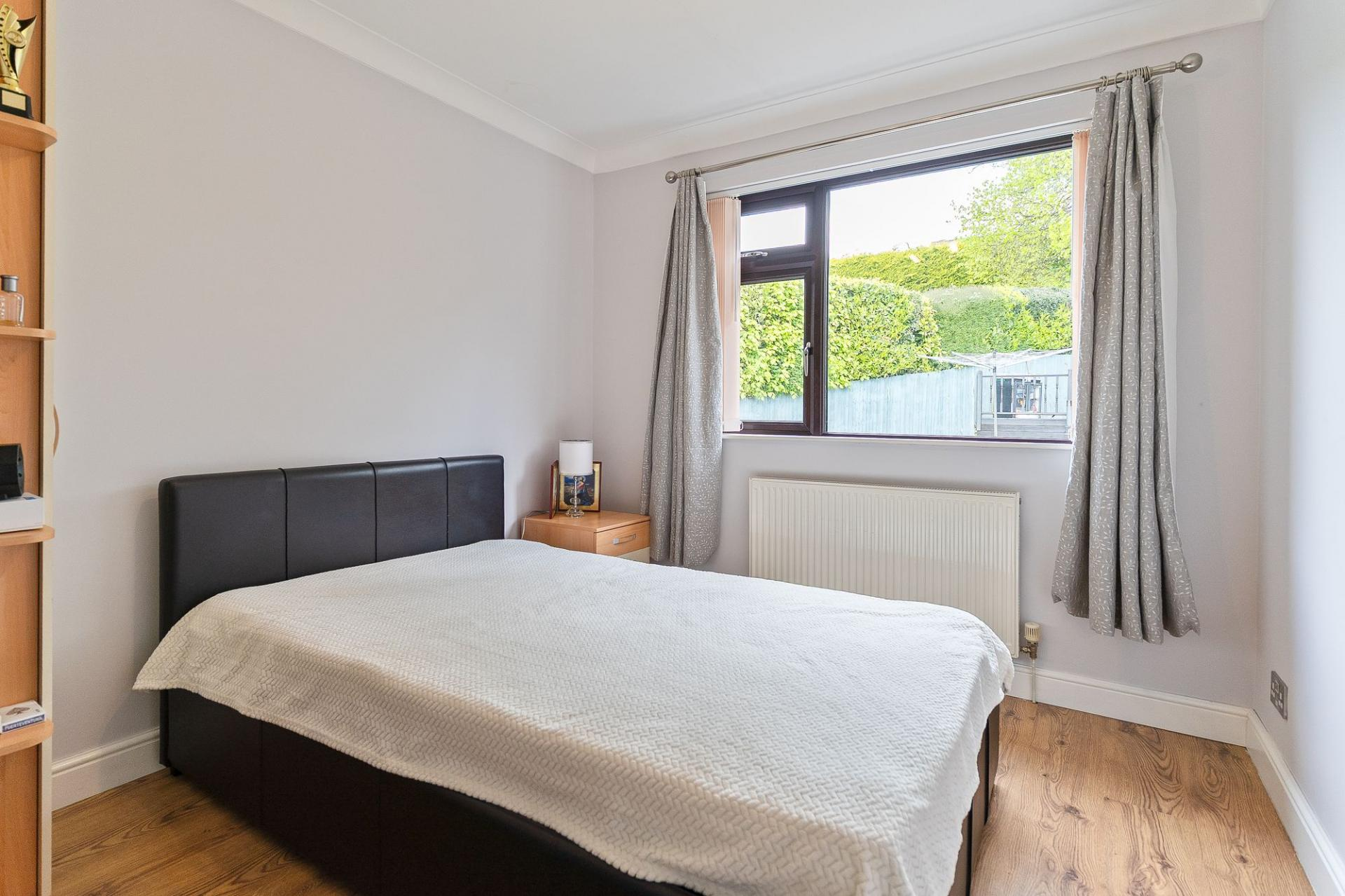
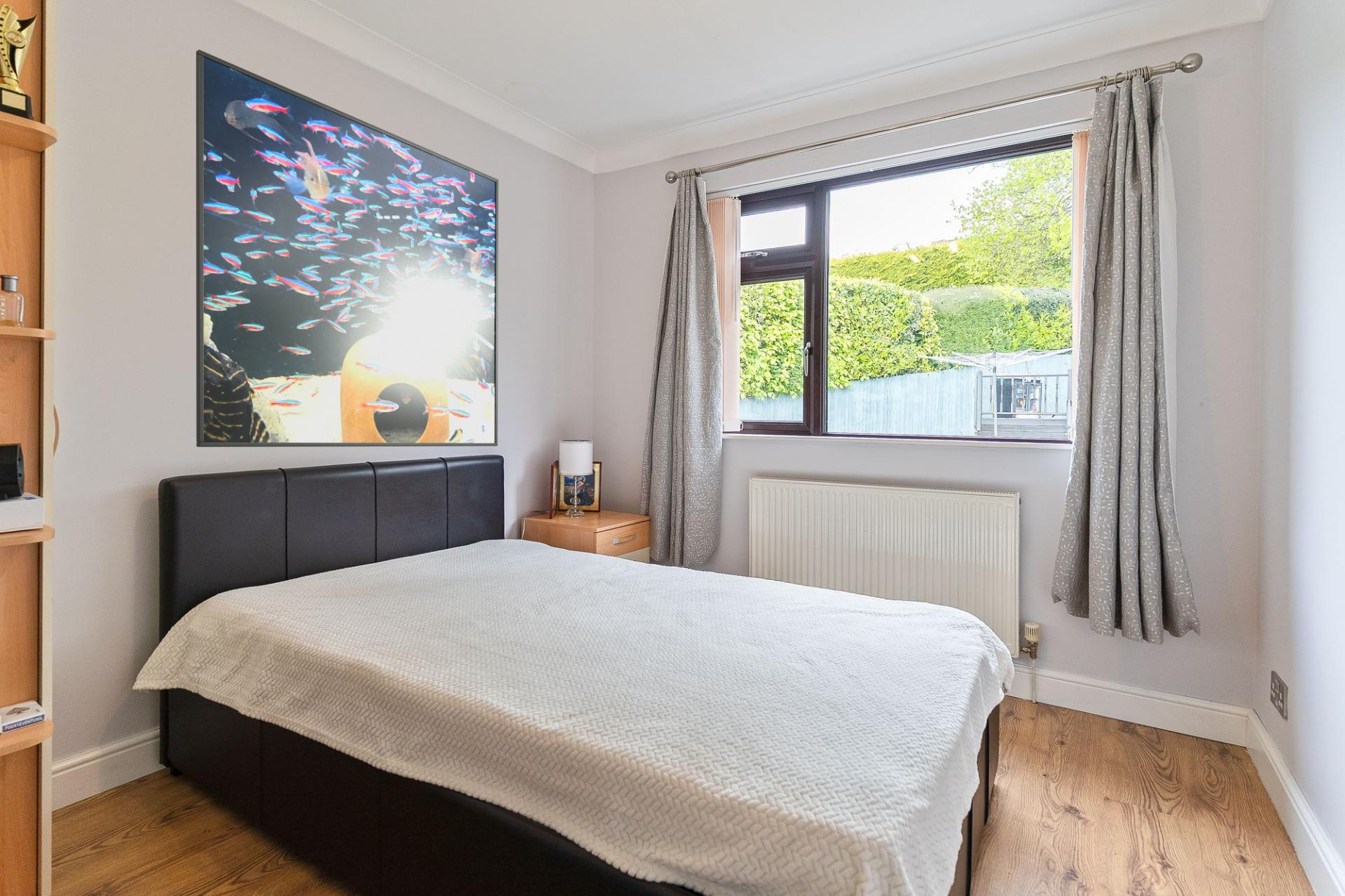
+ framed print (376, 287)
